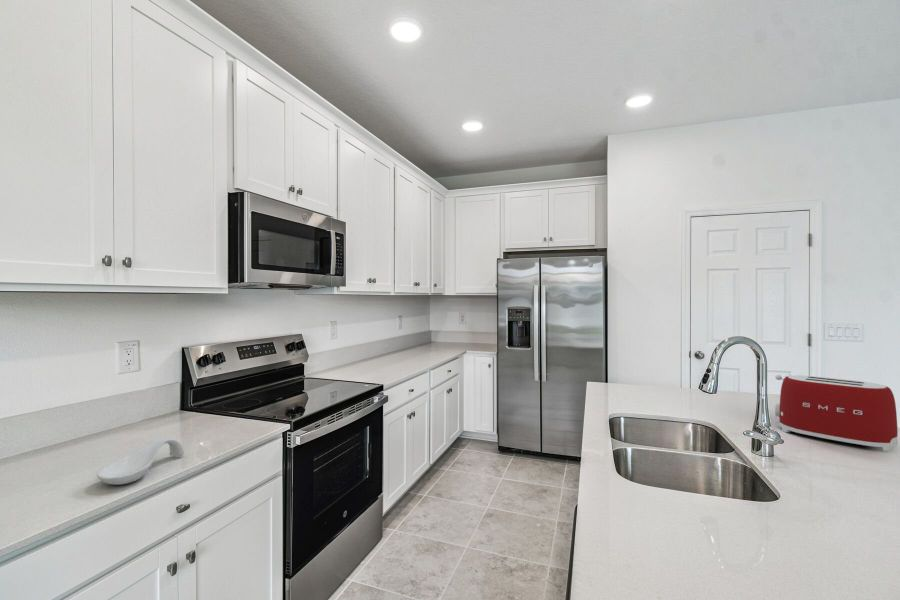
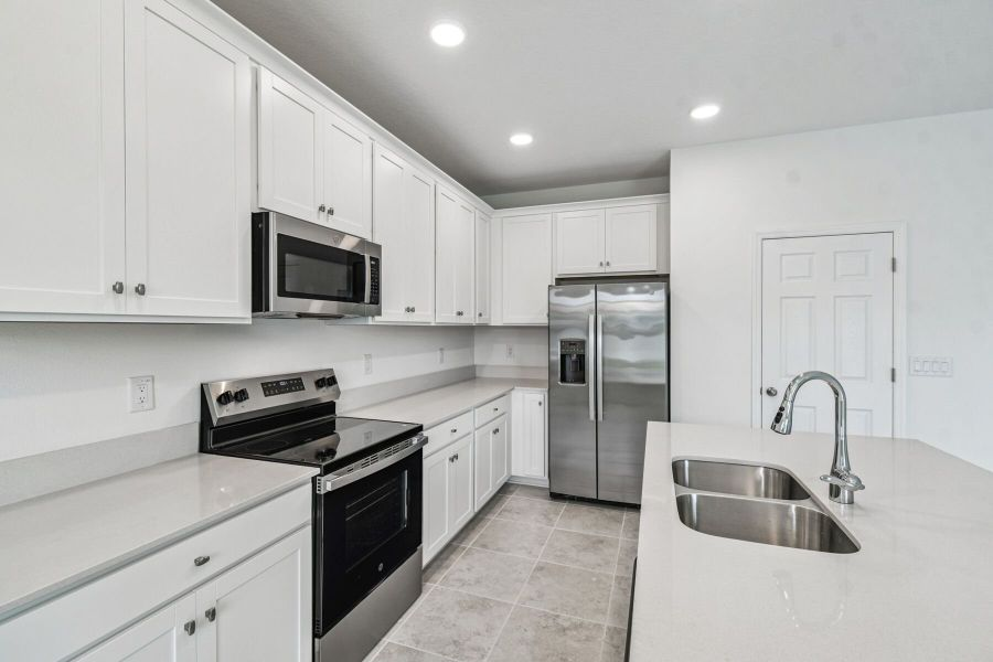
- toaster (831, 408)
- spoon rest (144, 458)
